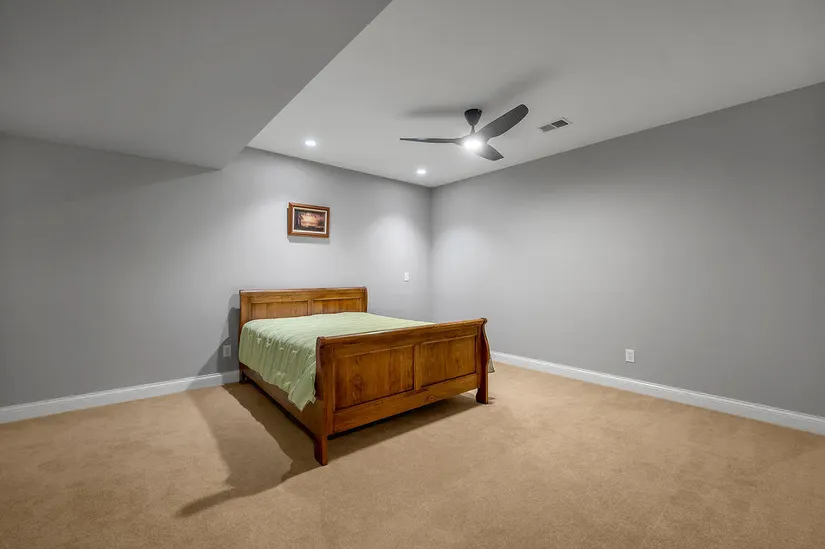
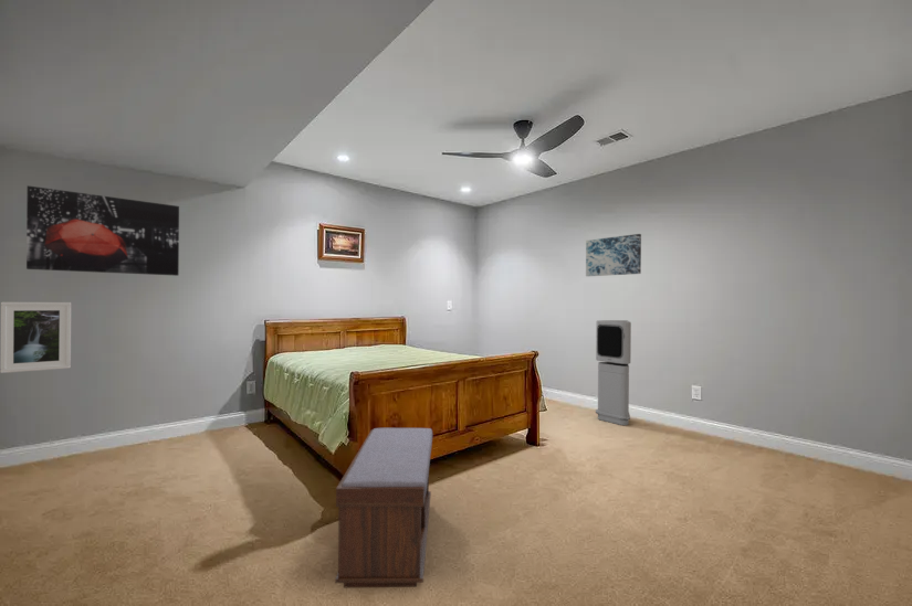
+ wall art (109, 234)
+ bench (392, 493)
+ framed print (36, 336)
+ air purifier (618, 370)
+ wall art (611, 256)
